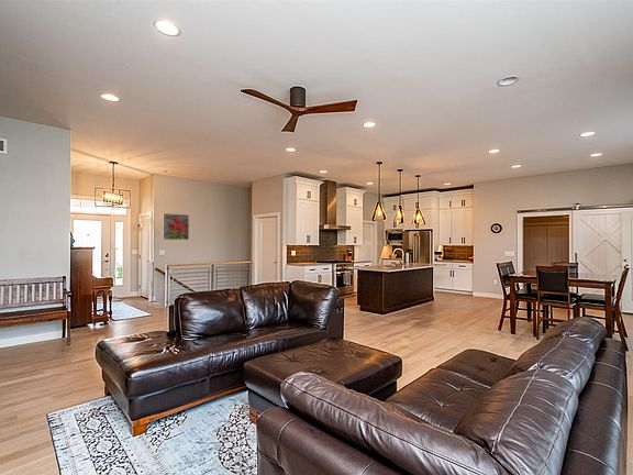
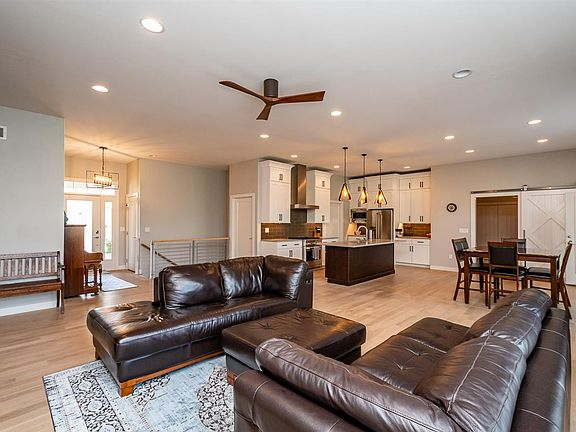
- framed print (176, 227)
